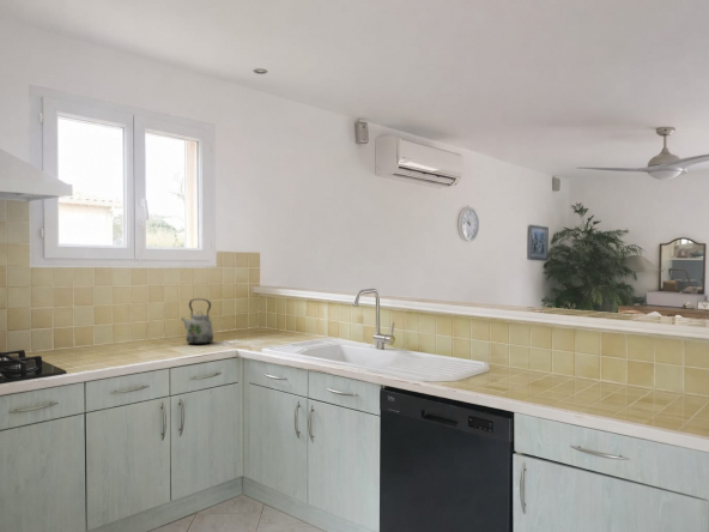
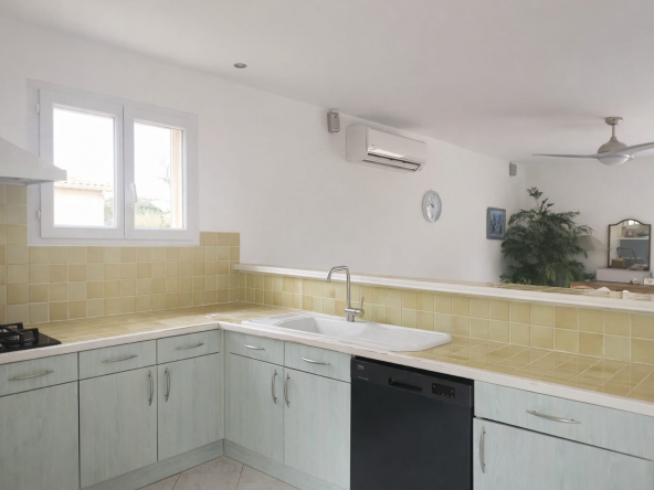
- kettle (195, 320)
